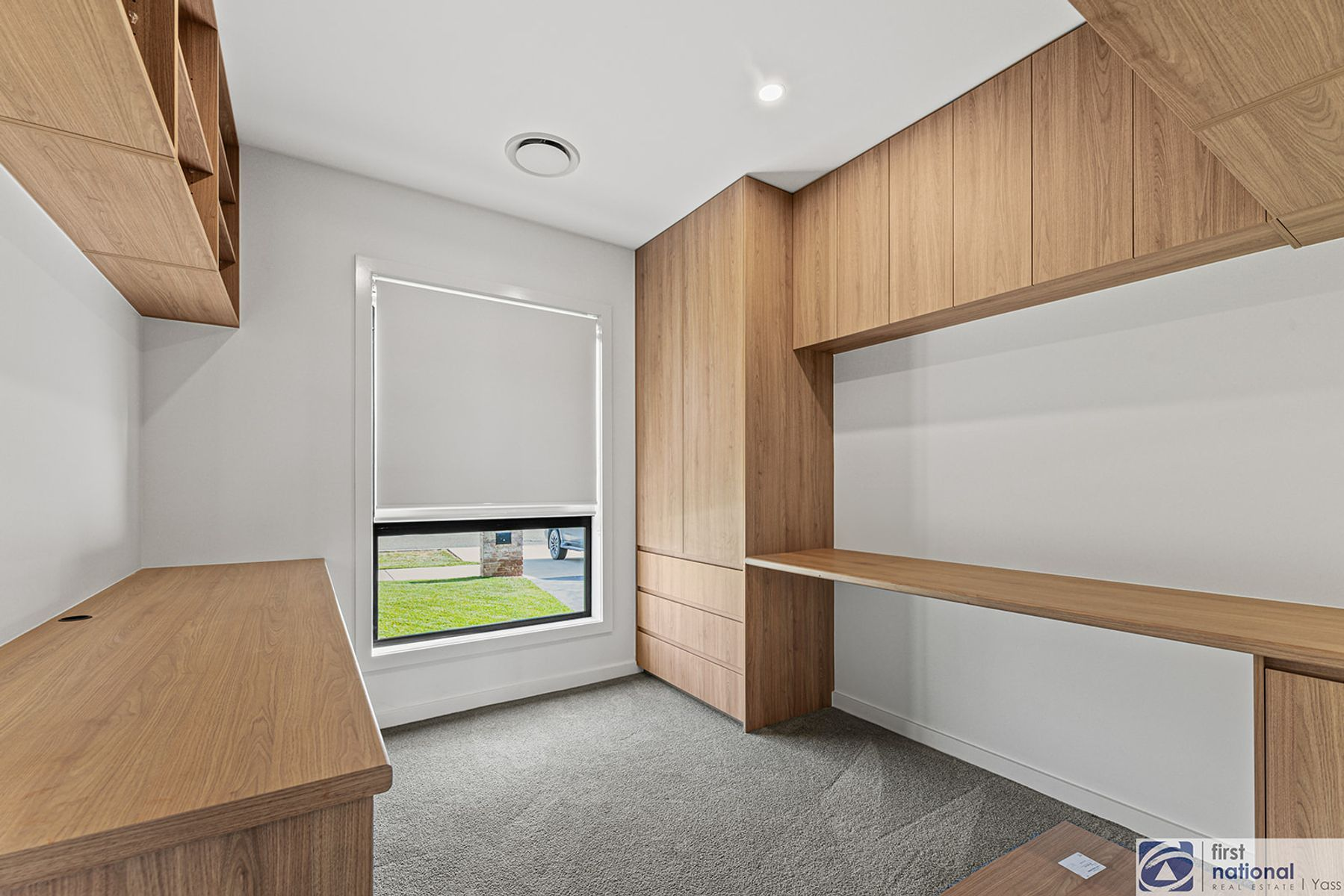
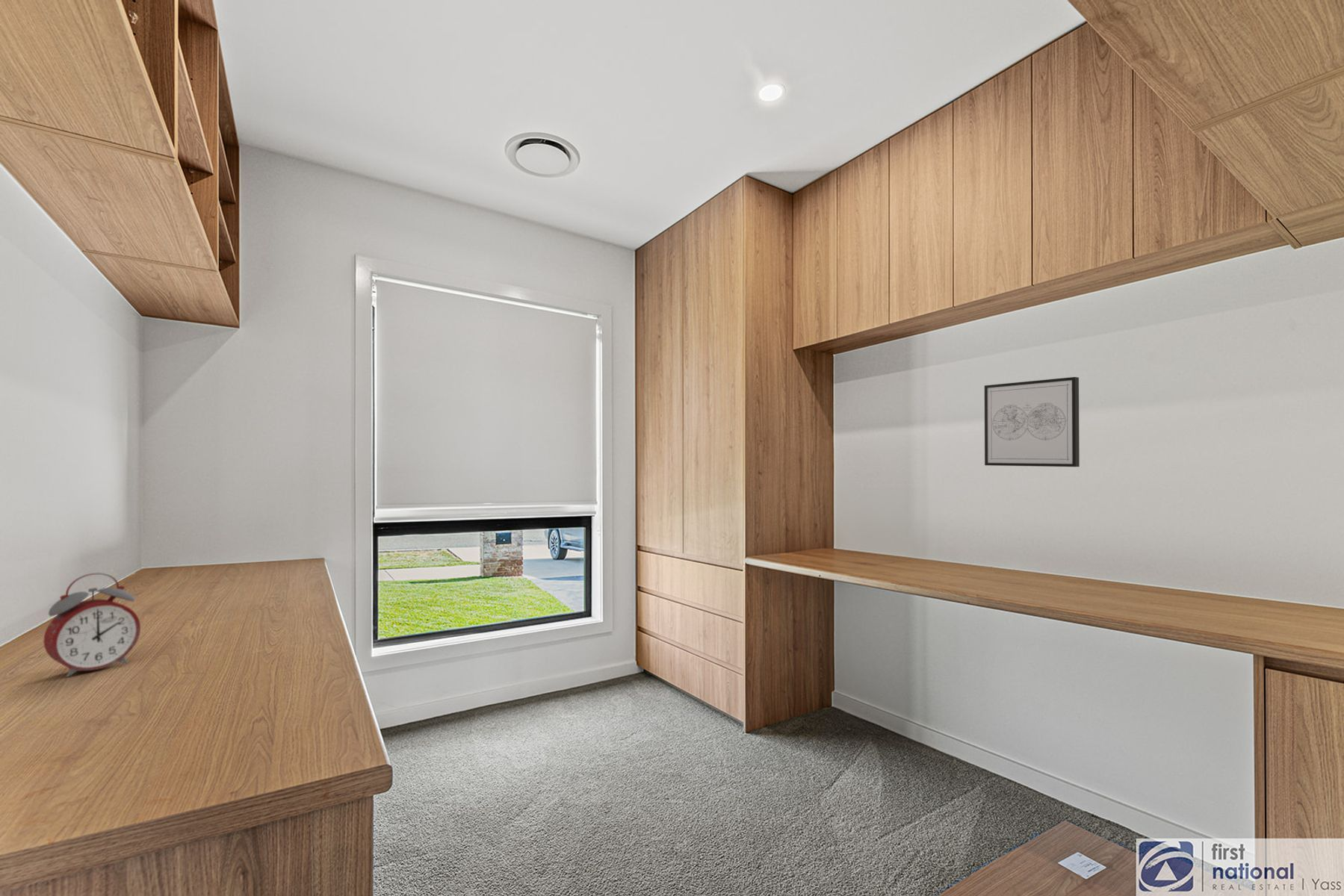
+ alarm clock (93, 620)
+ wall art (1029, 423)
